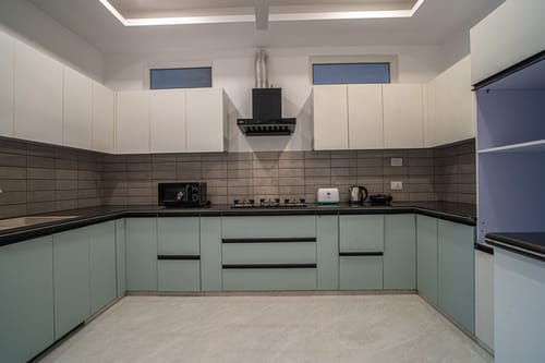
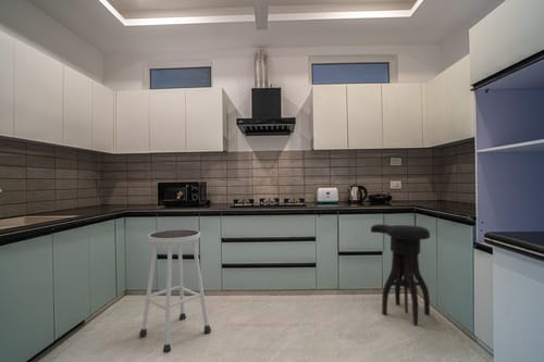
+ stool (175, 286)
+ stool (400, 267)
